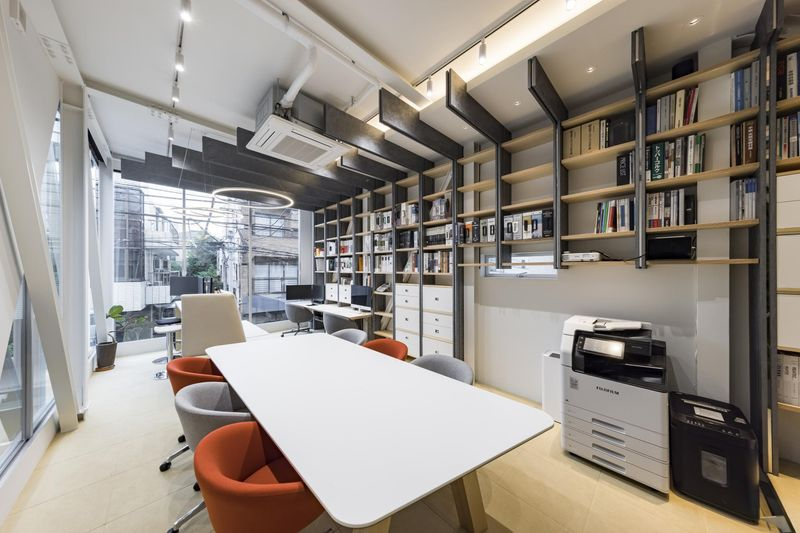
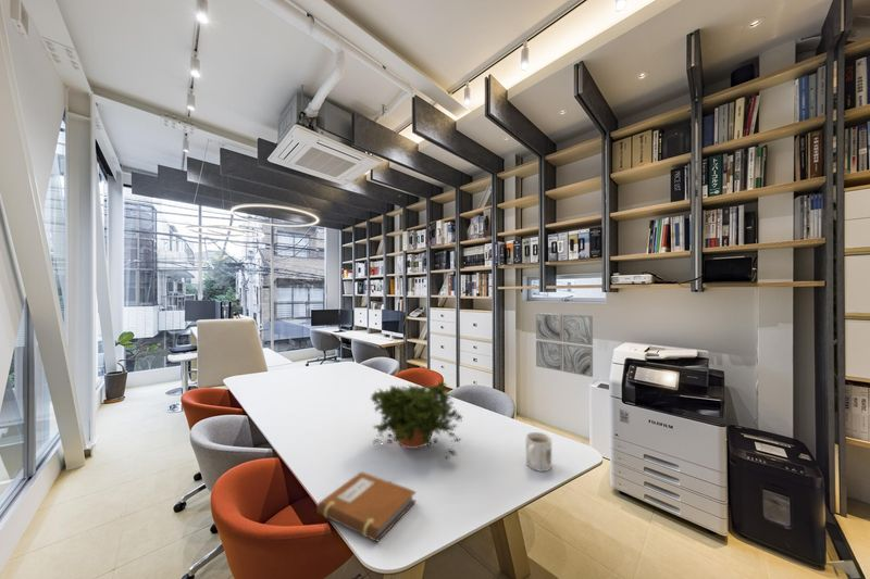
+ notebook (365, 502)
+ wall art (562, 341)
+ potted plant (415, 412)
+ mug (536, 451)
